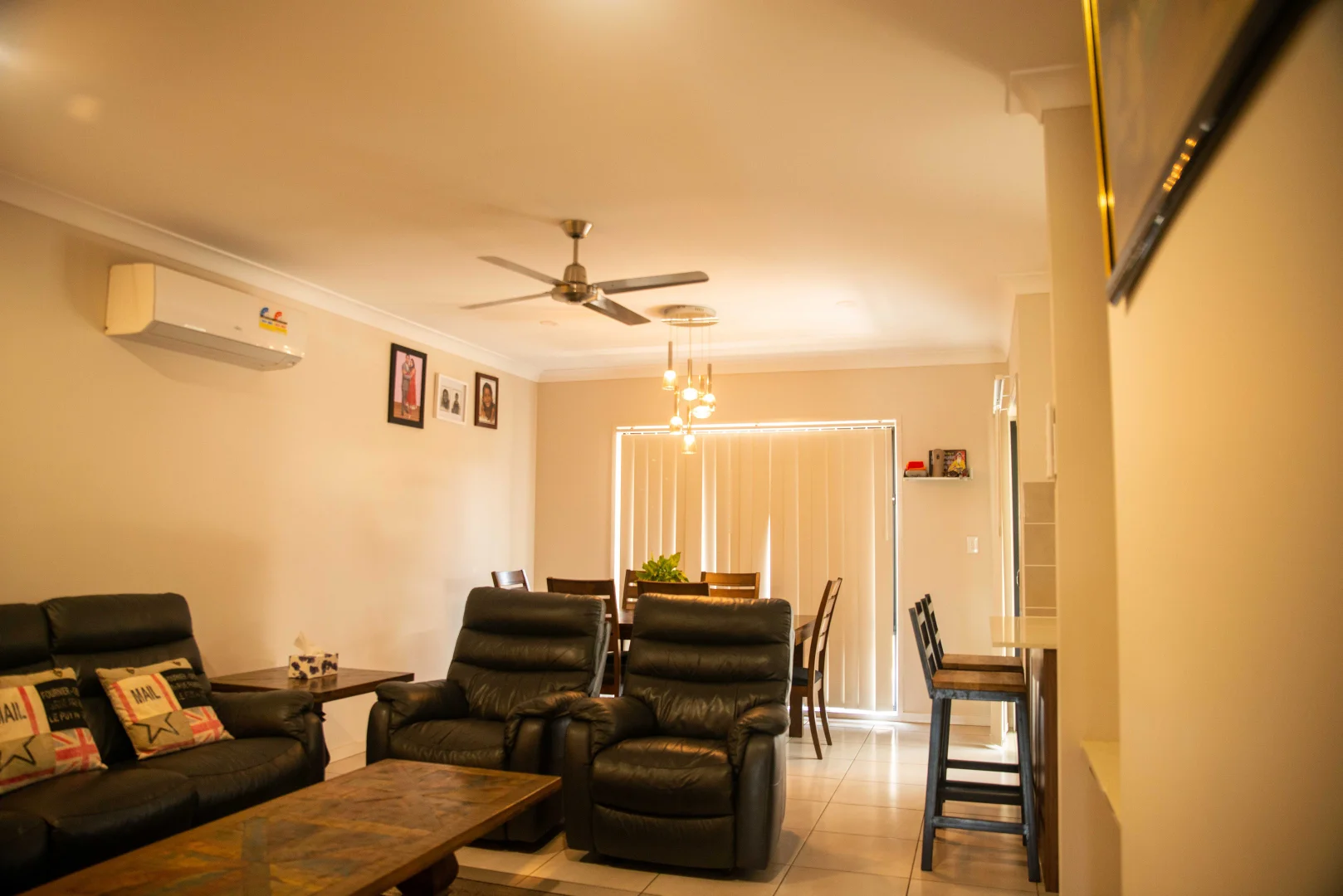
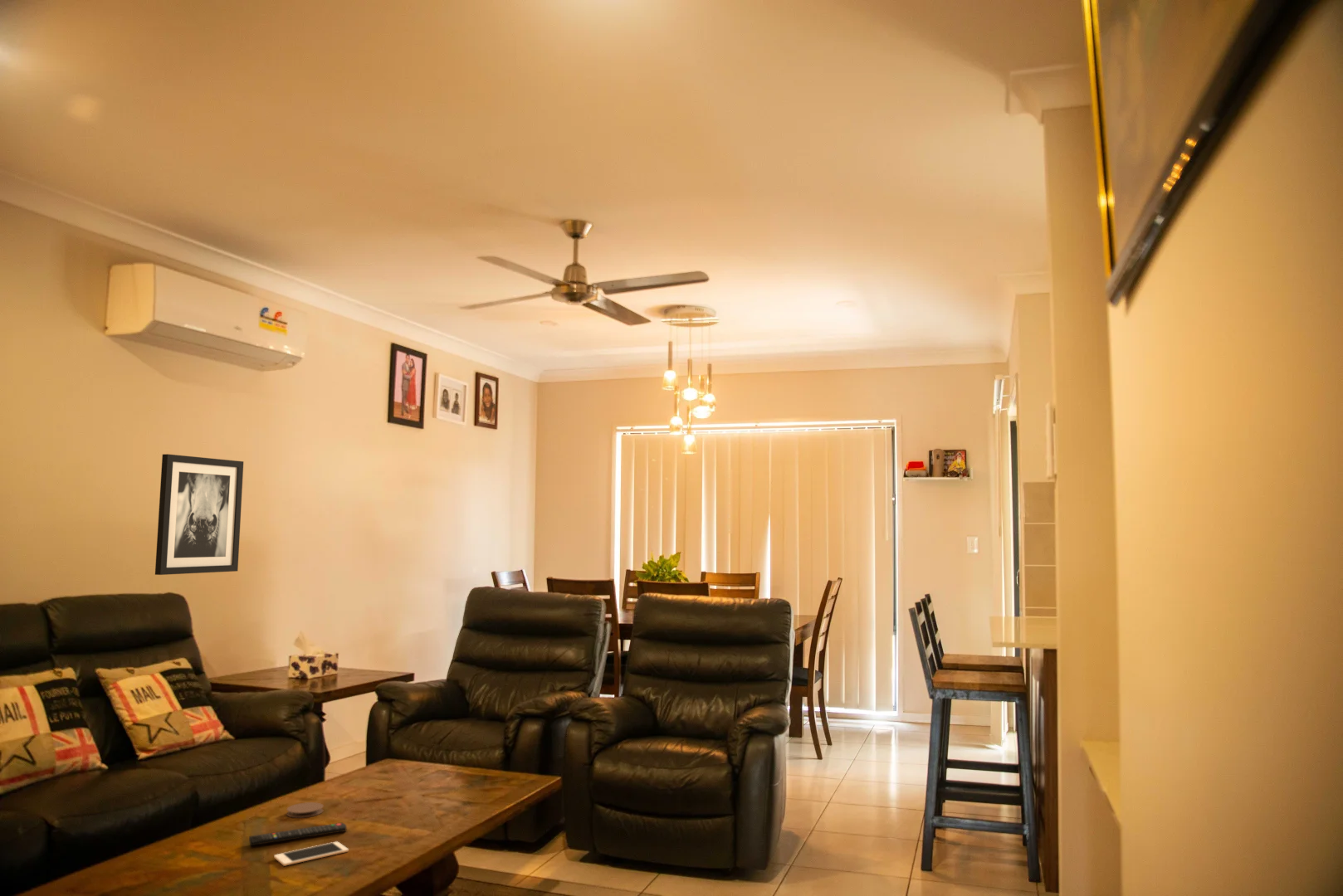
+ wall art (201, 514)
+ cell phone (311, 853)
+ coaster (305, 810)
+ remote control (299, 834)
